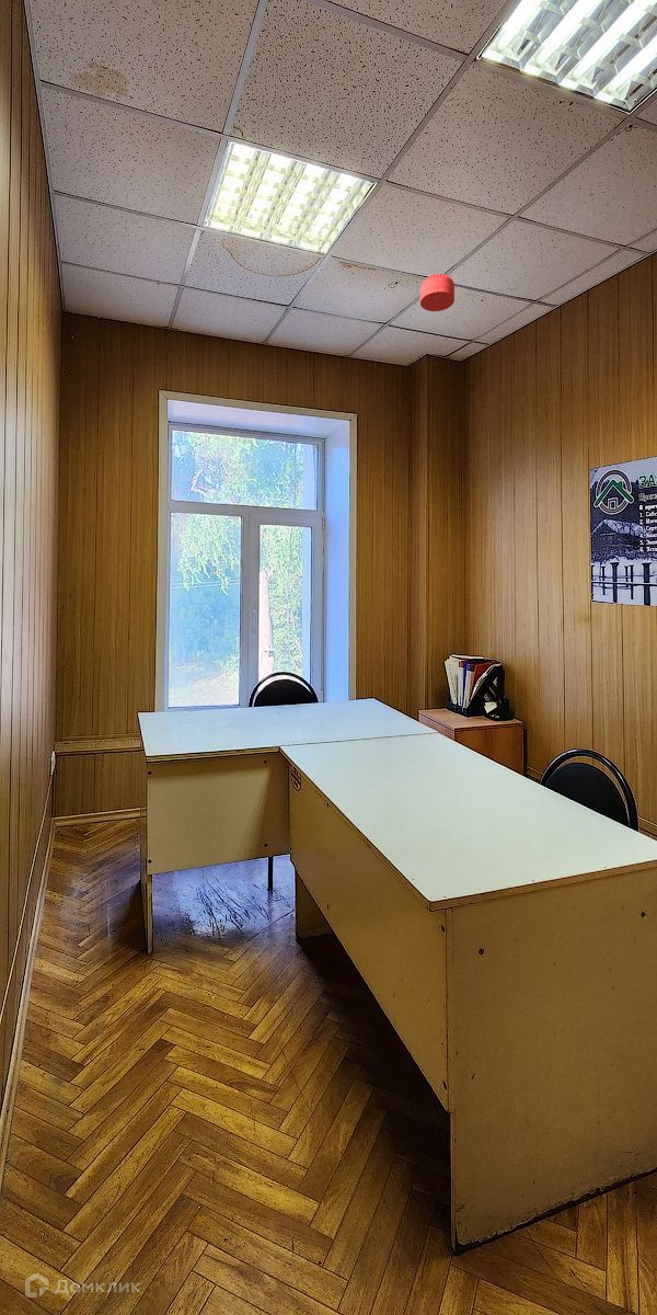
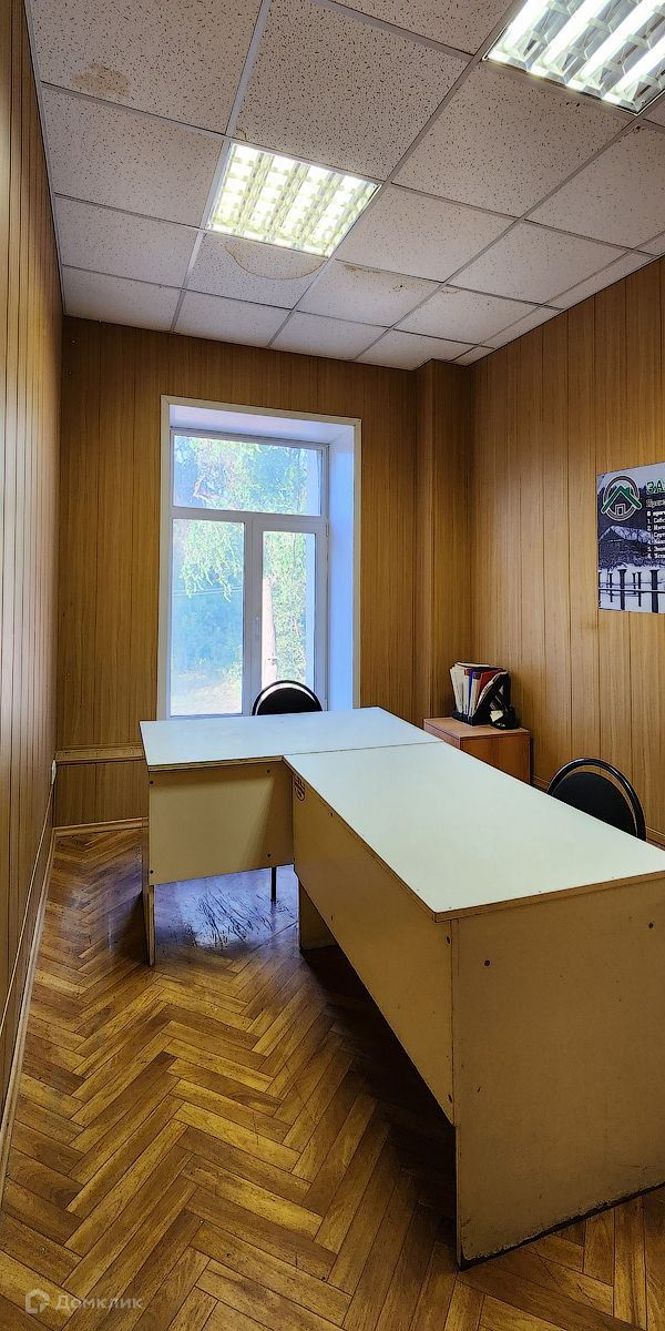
- smoke detector (437, 291)
